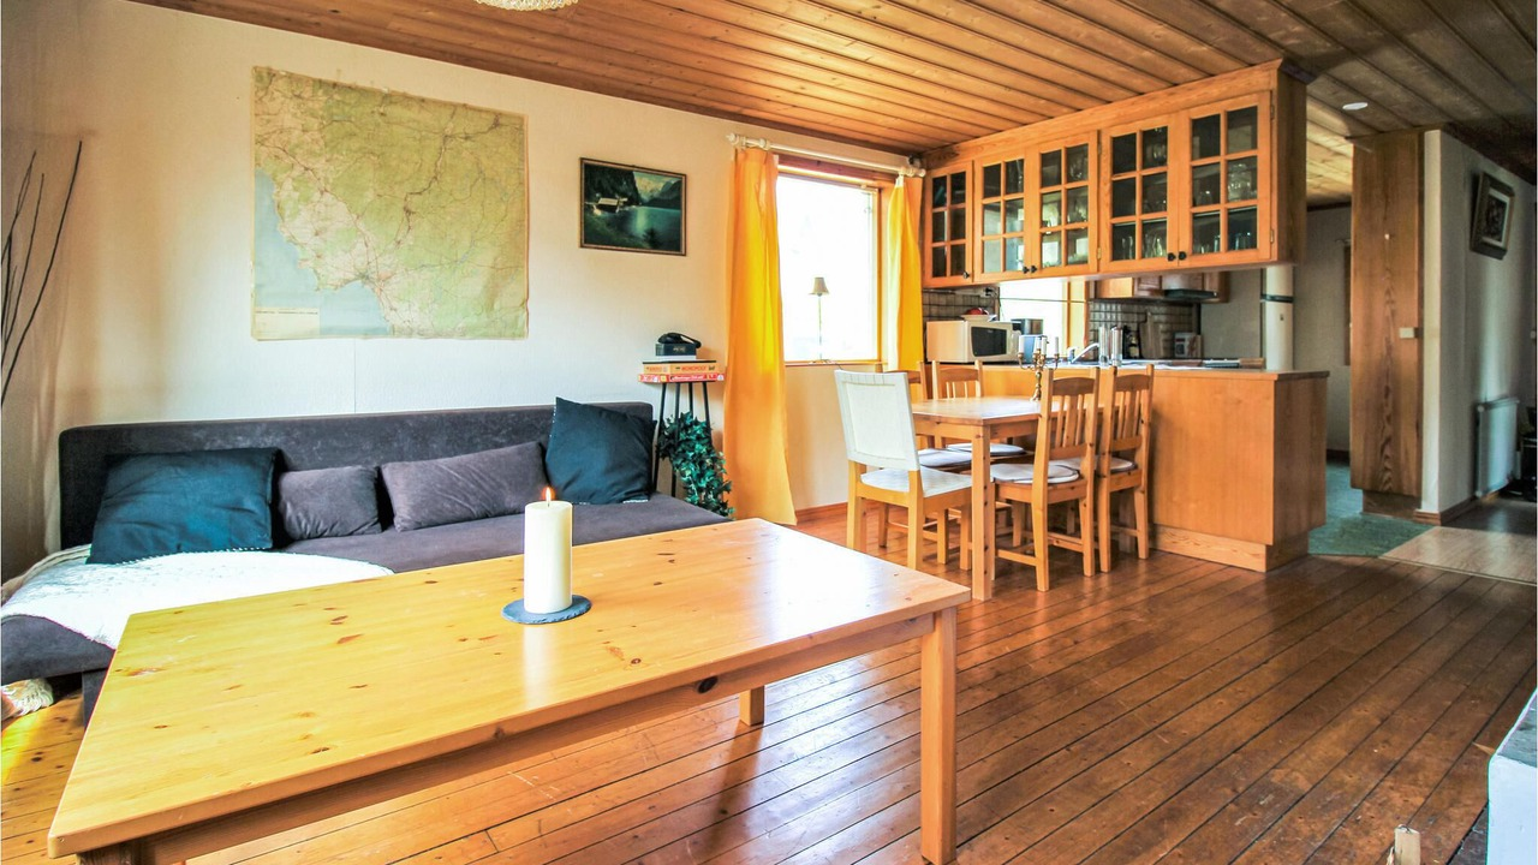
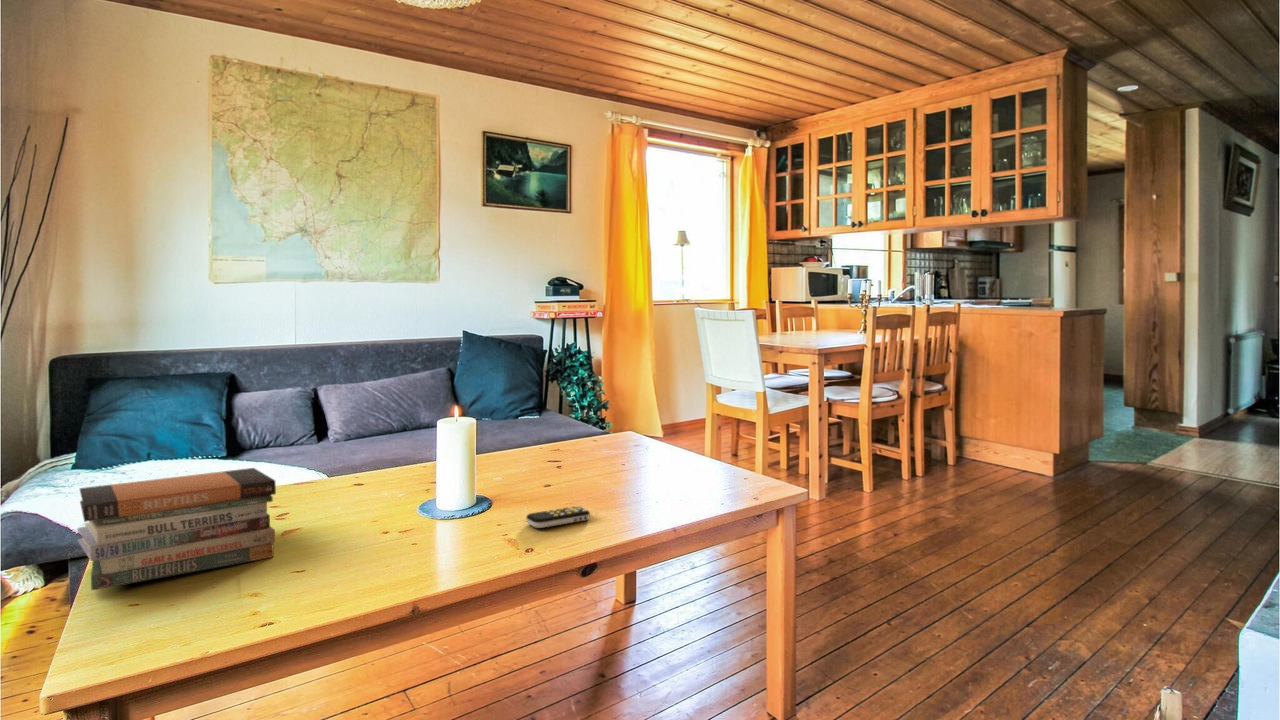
+ remote control (558, 516)
+ book stack (180, 523)
